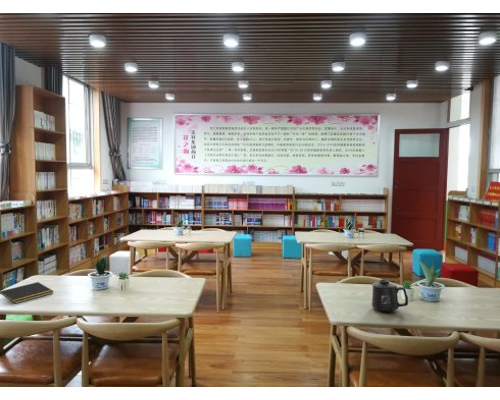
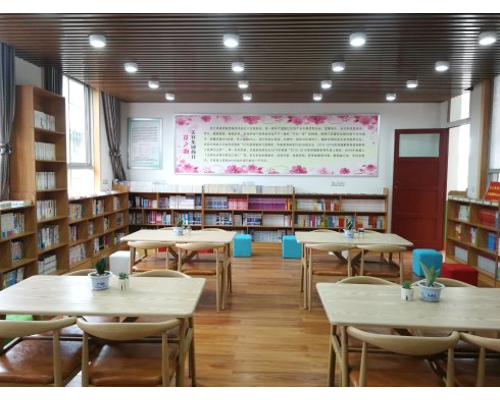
- mug (388, 294)
- notepad (27, 292)
